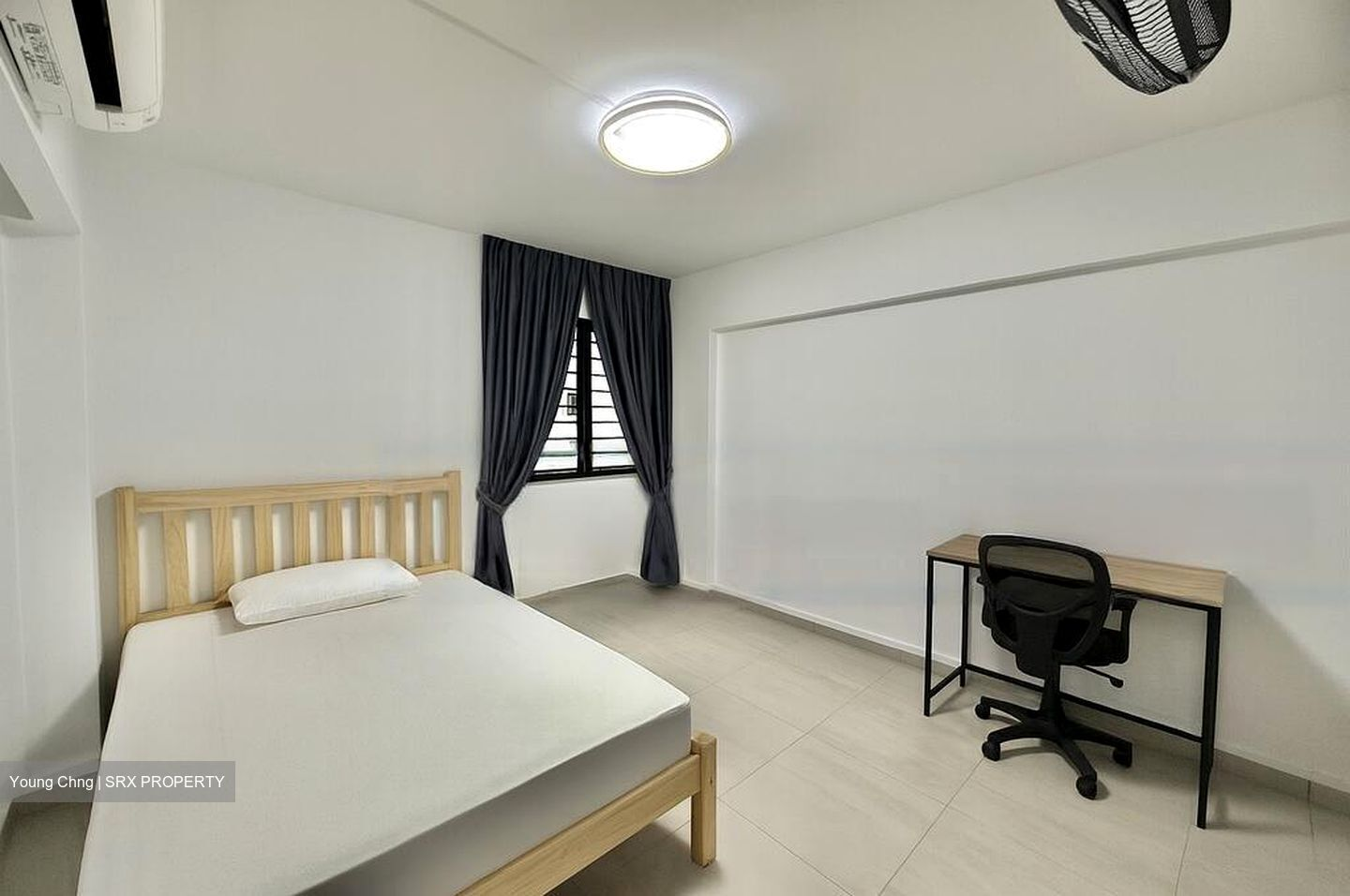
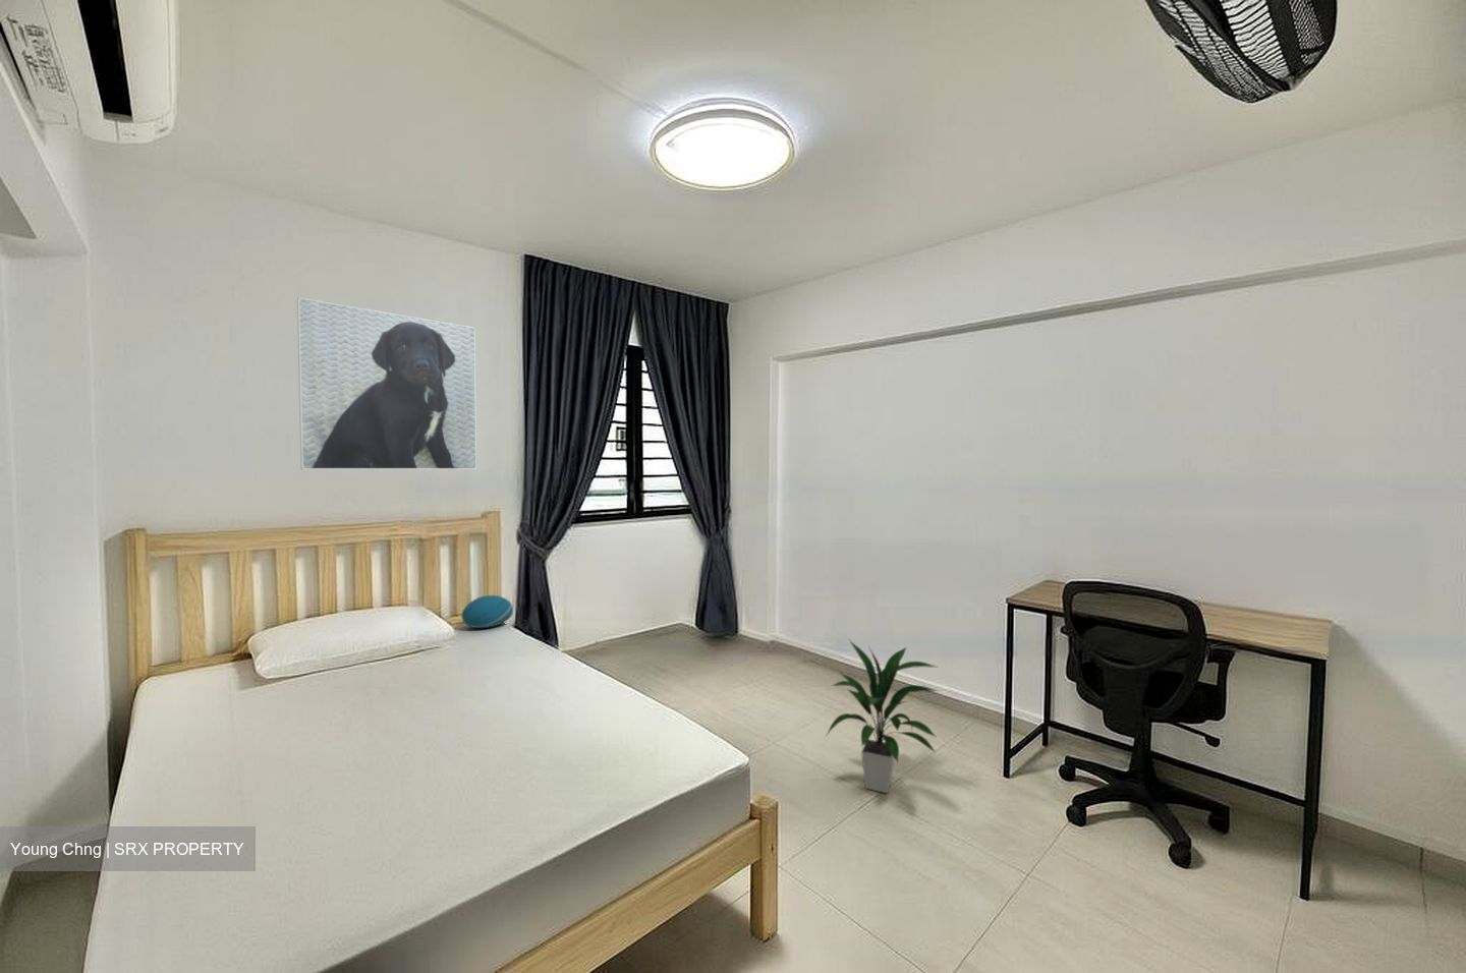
+ indoor plant (882, 713)
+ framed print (395, 392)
+ cushion (488, 610)
